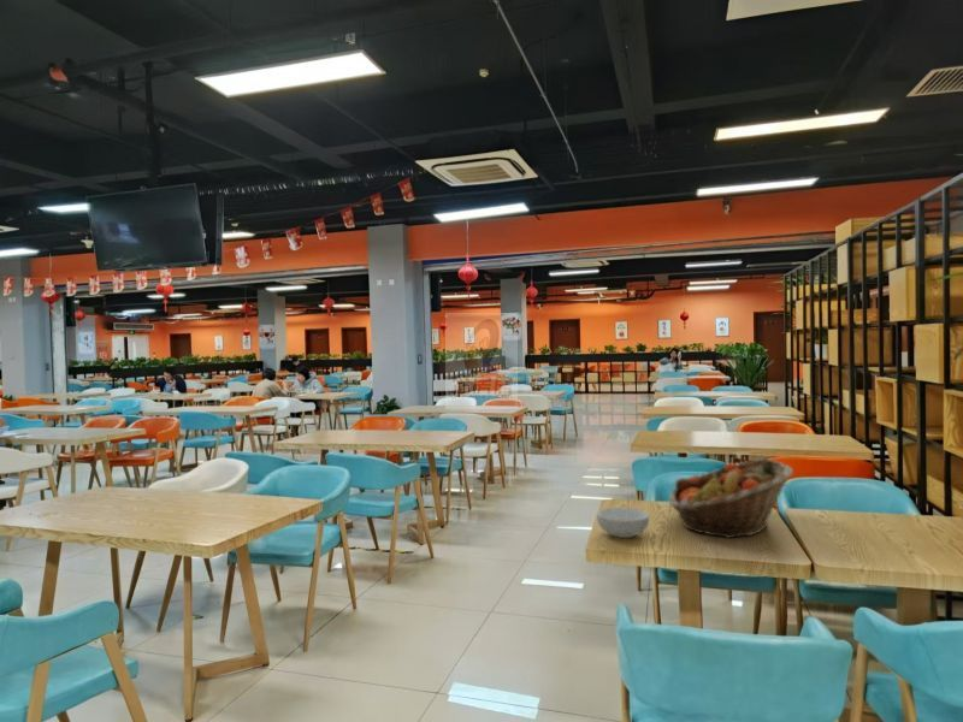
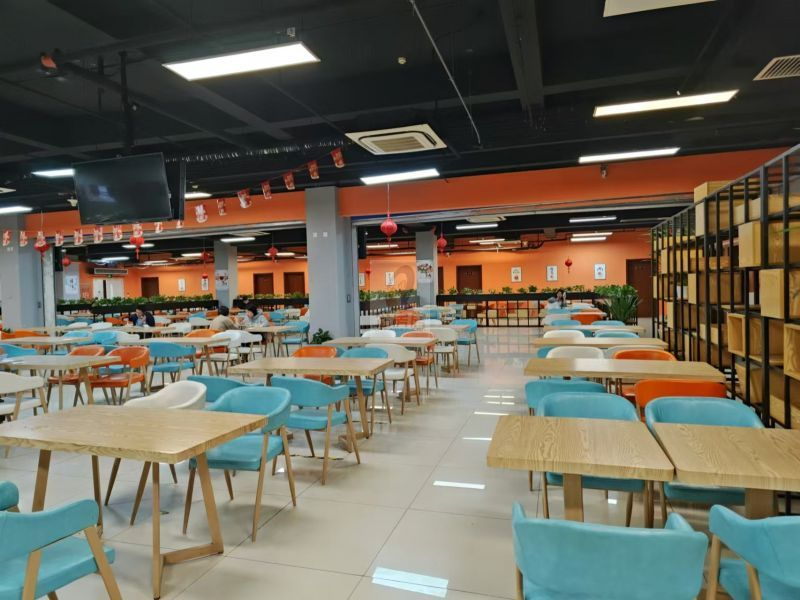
- fruit basket (728, 493)
- cereal bowl (622, 523)
